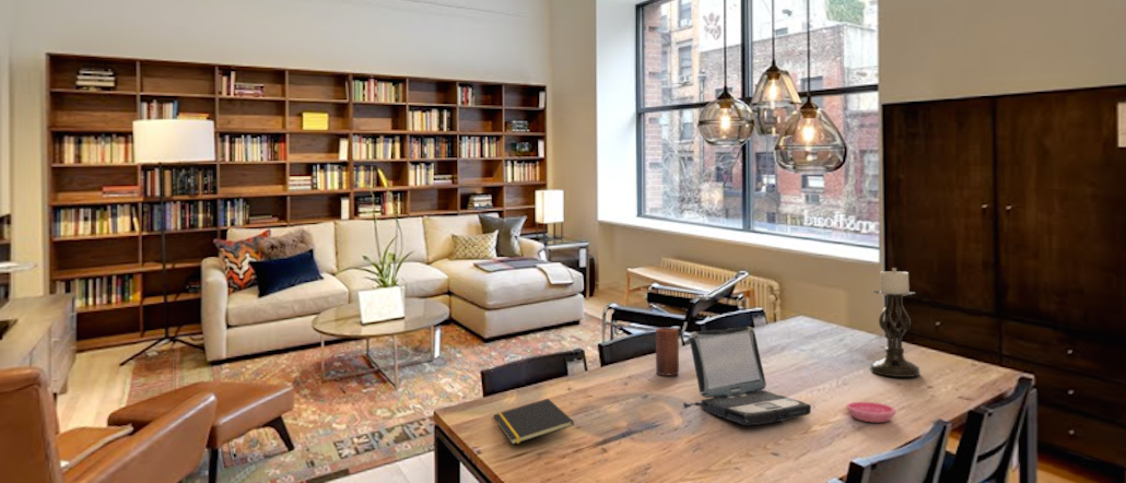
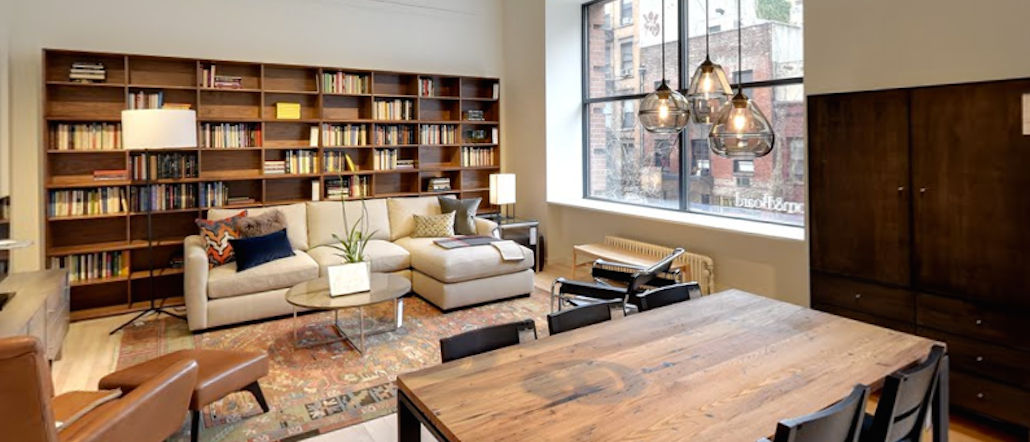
- candle (667, 351)
- candle holder (895, 320)
- laptop (746, 372)
- saucer (870, 412)
- notepad (531, 420)
